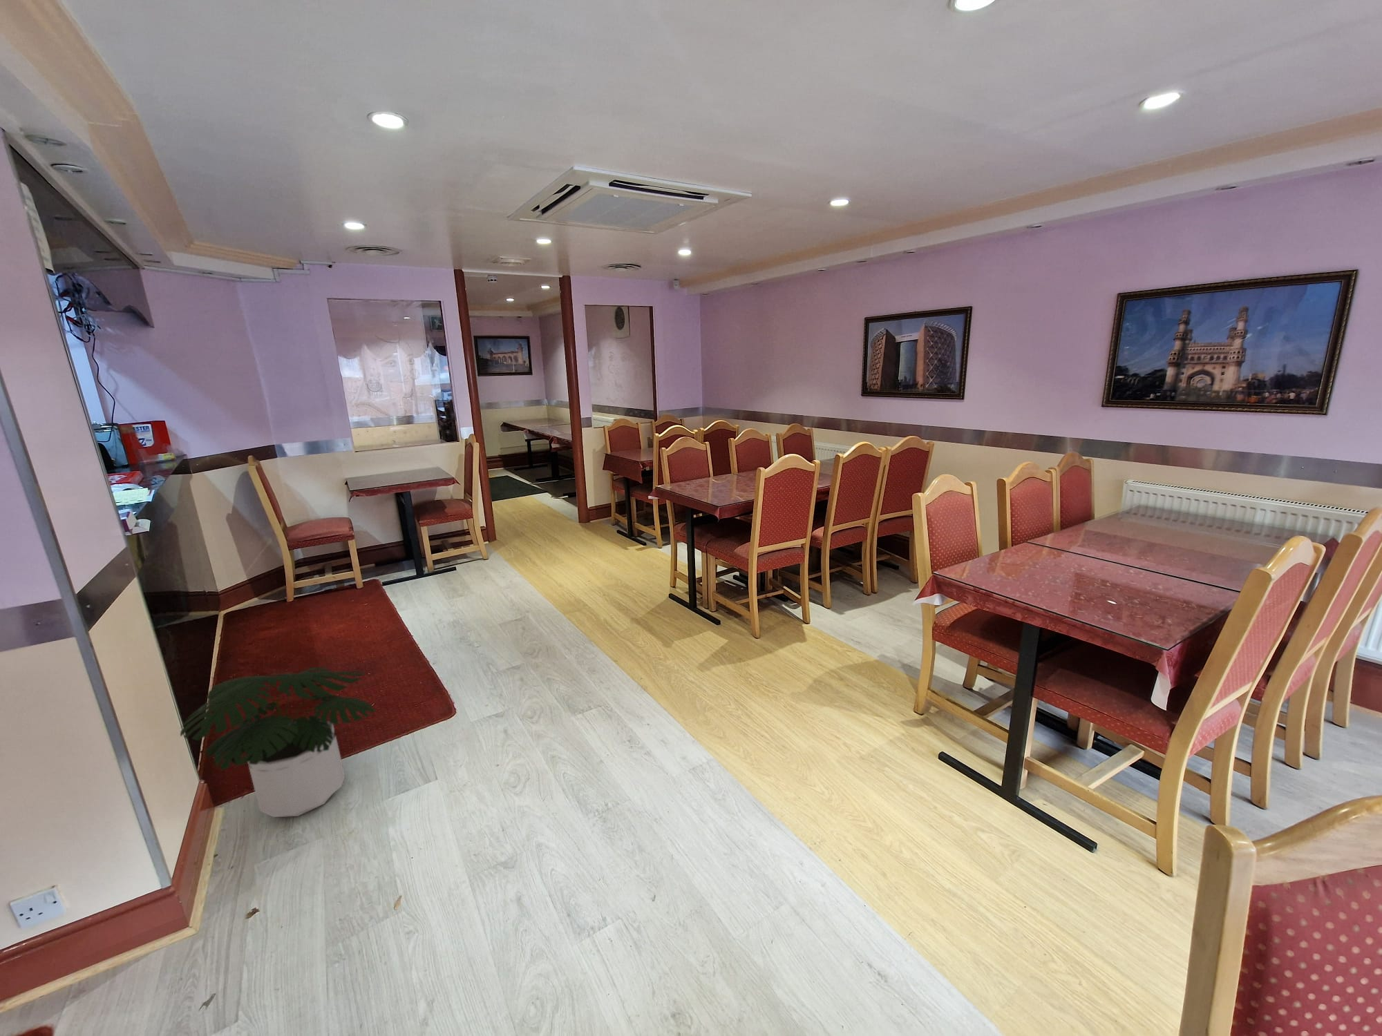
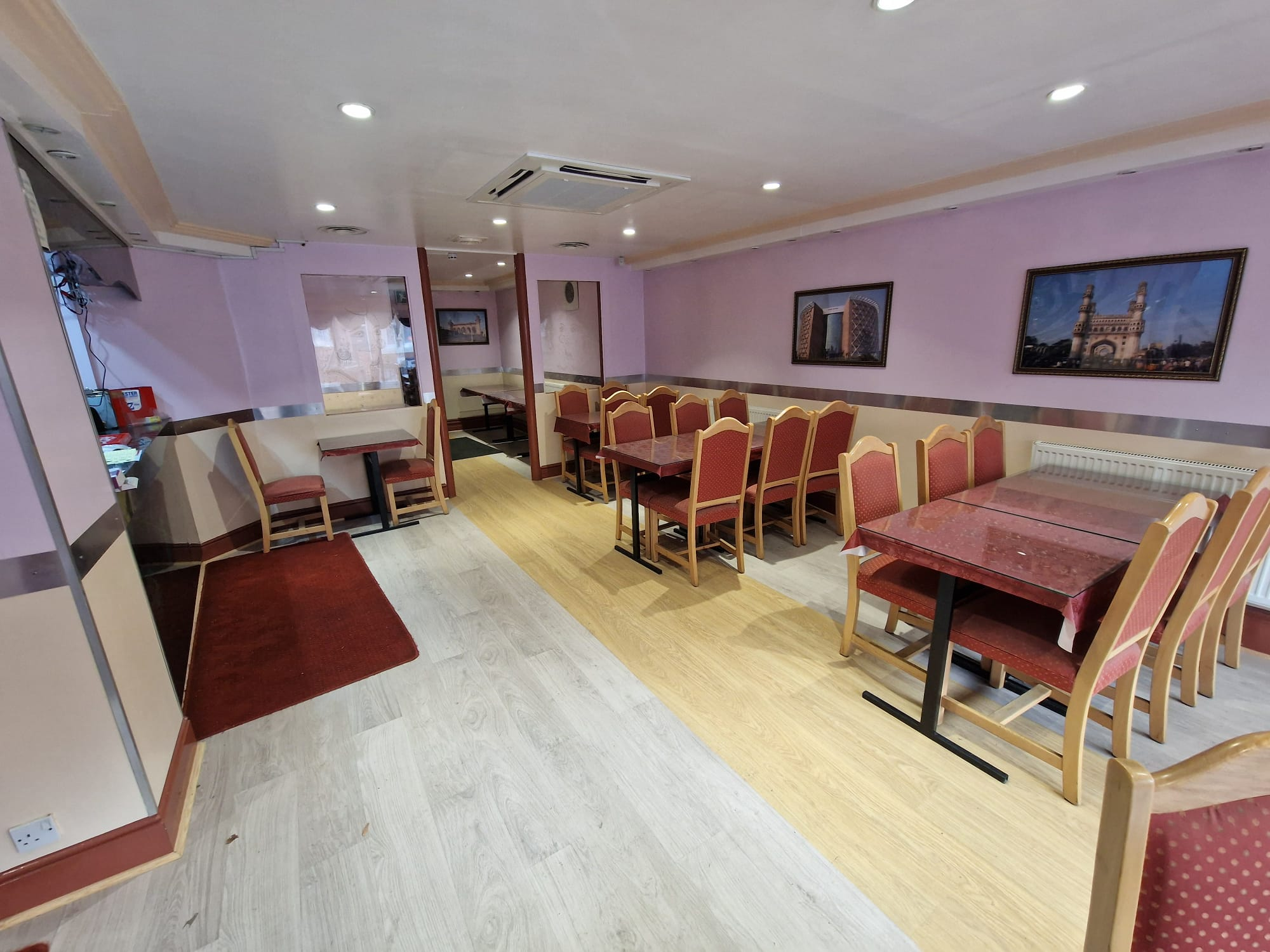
- potted plant (295, 732)
